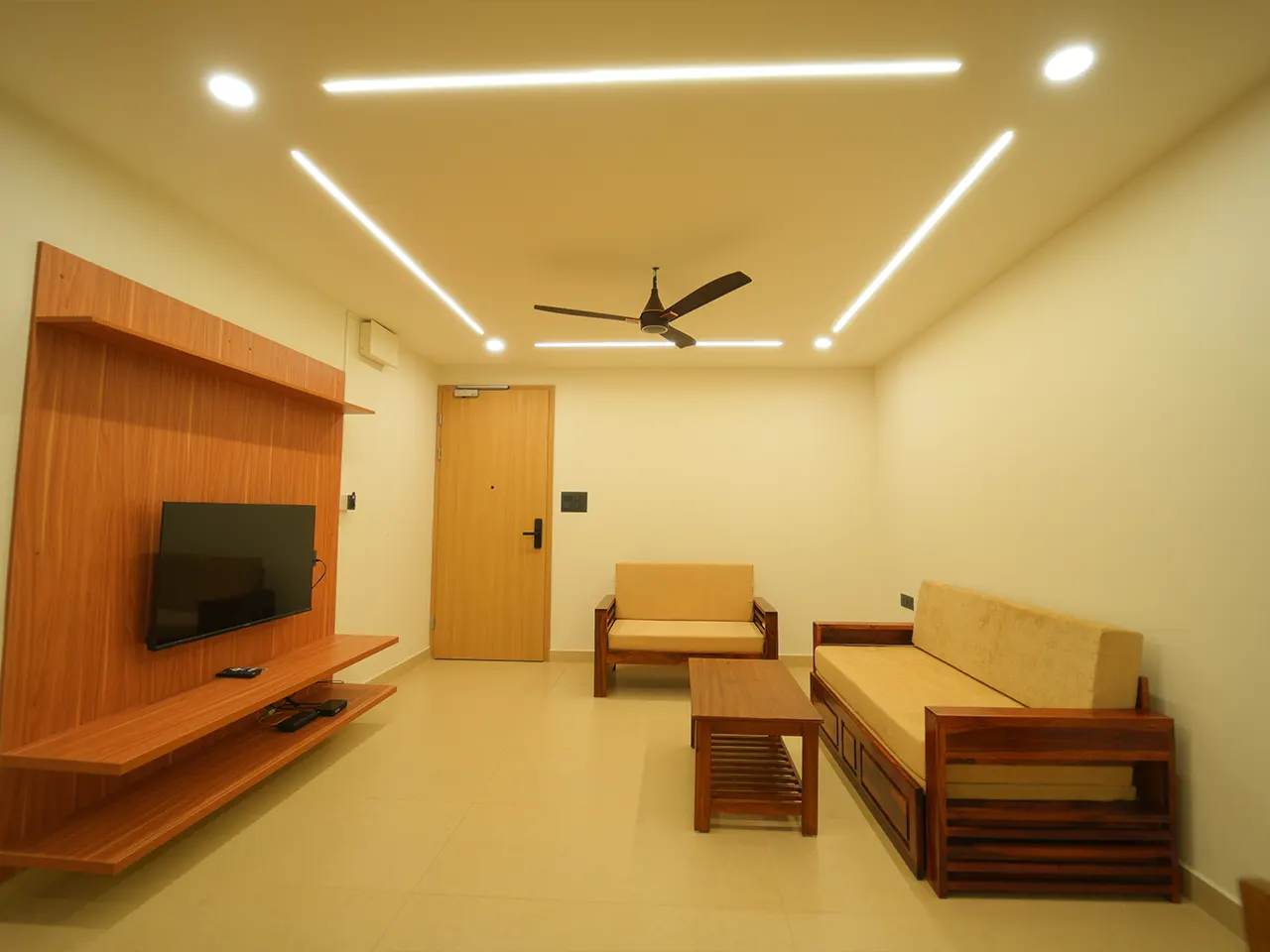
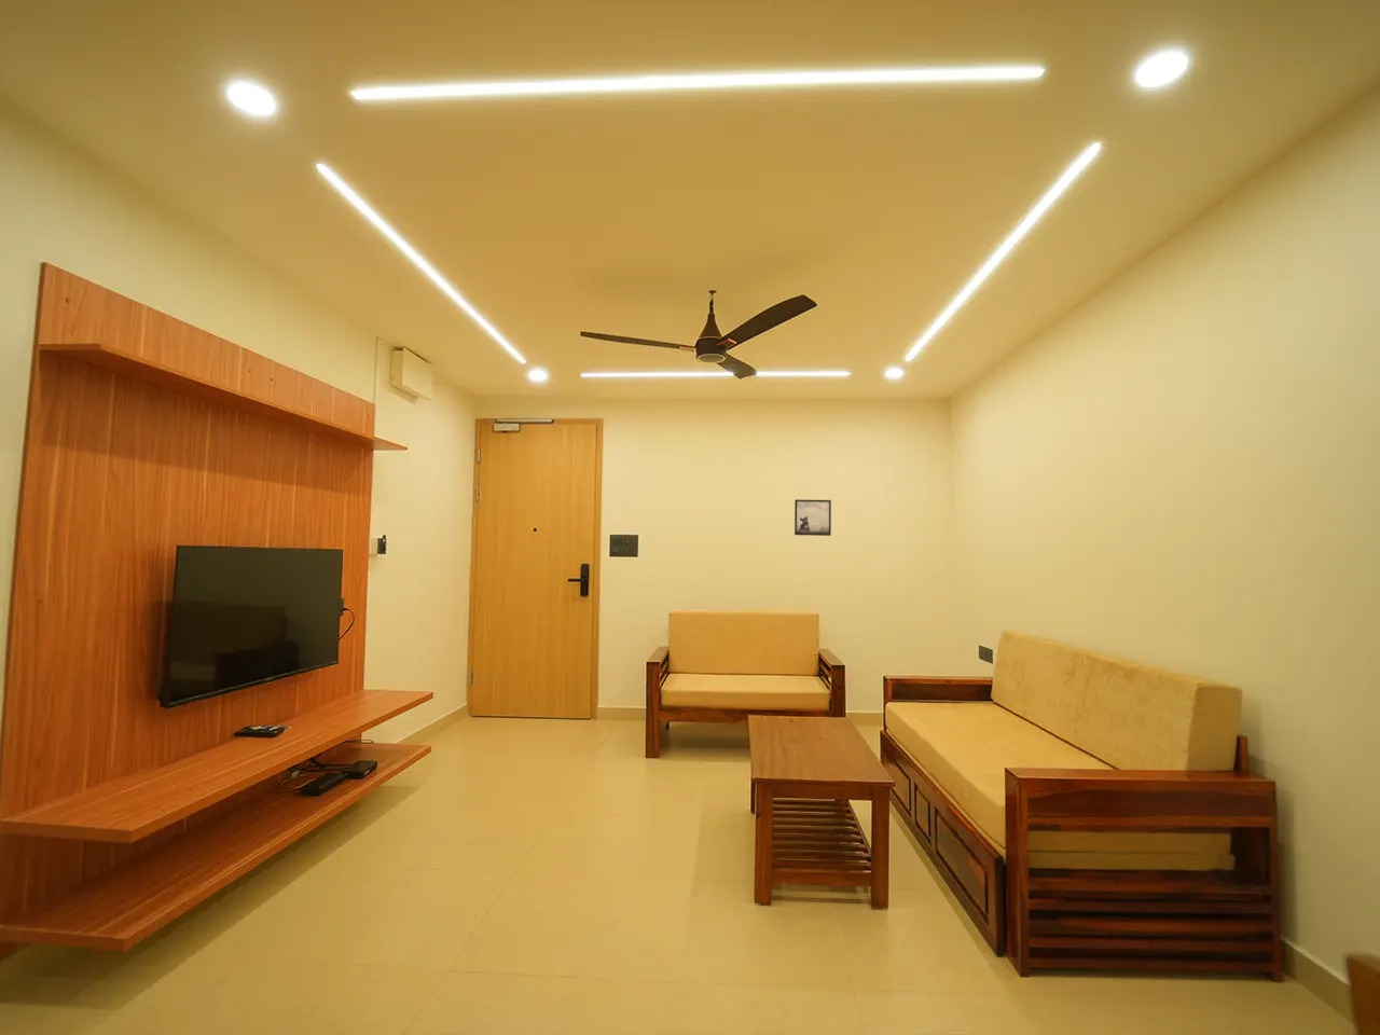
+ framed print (812, 518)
